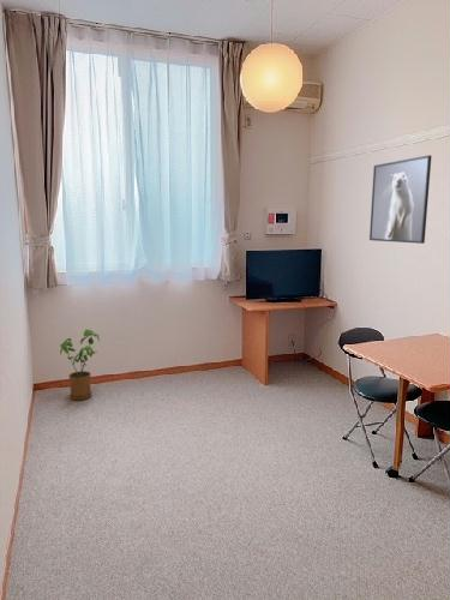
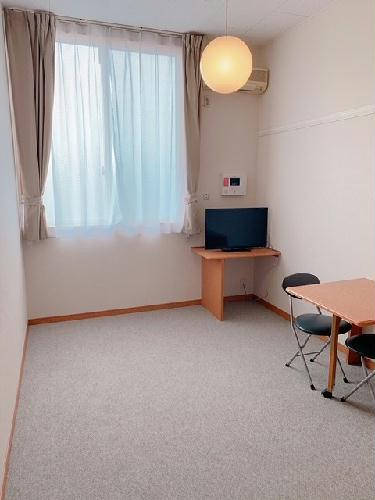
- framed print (397, 202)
- house plant (82, 365)
